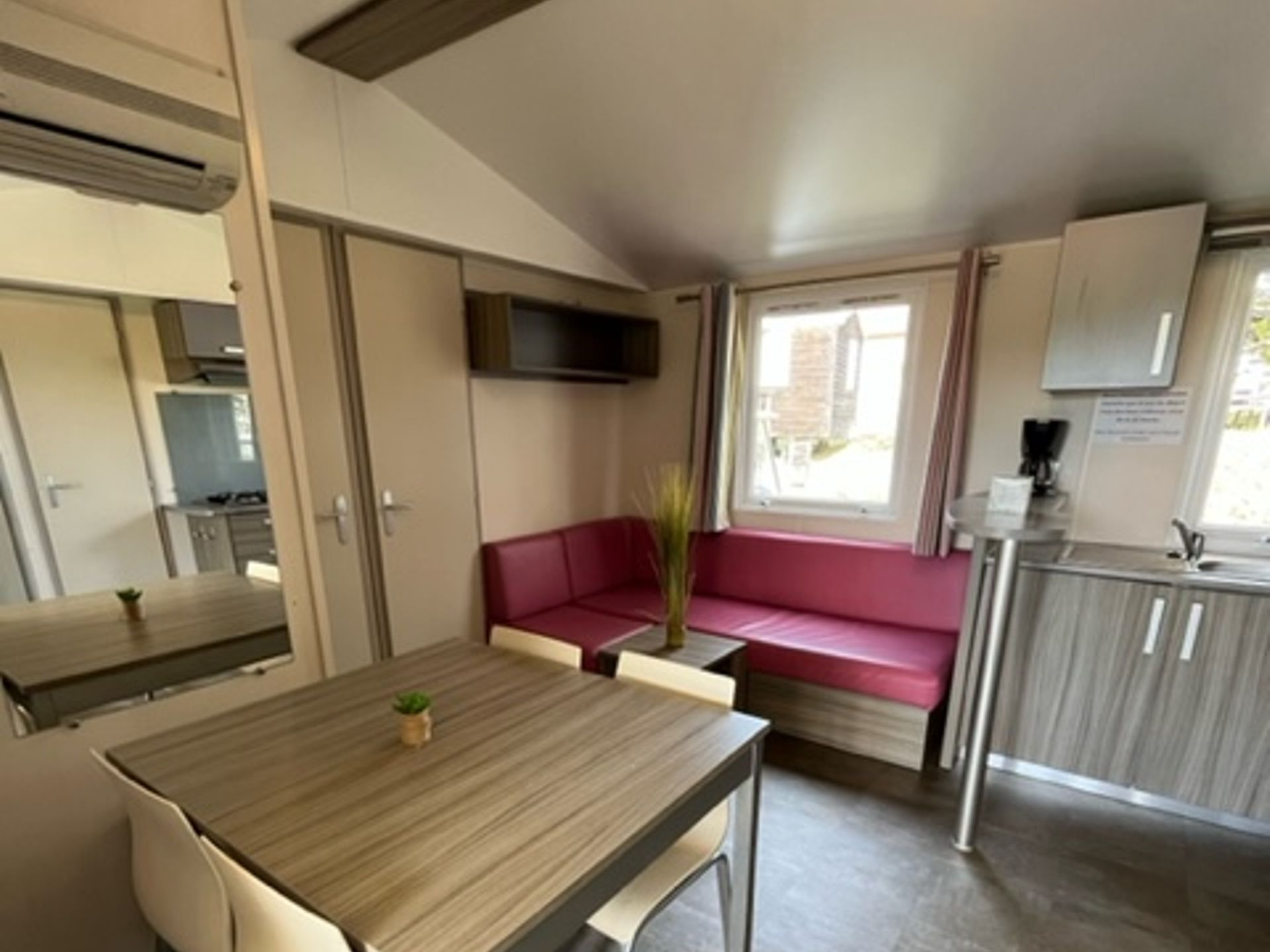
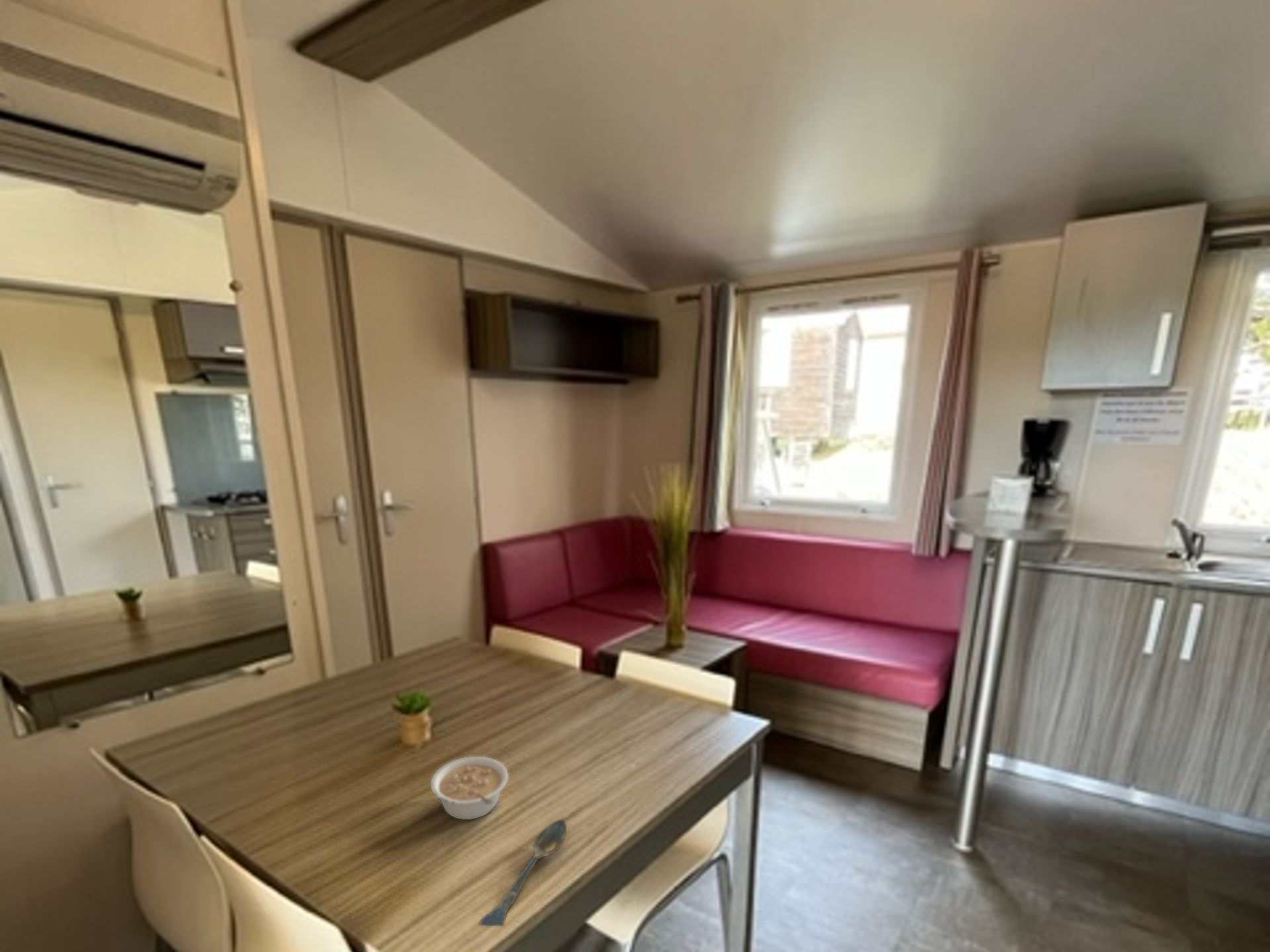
+ spoon (525, 875)
+ legume (473, 789)
